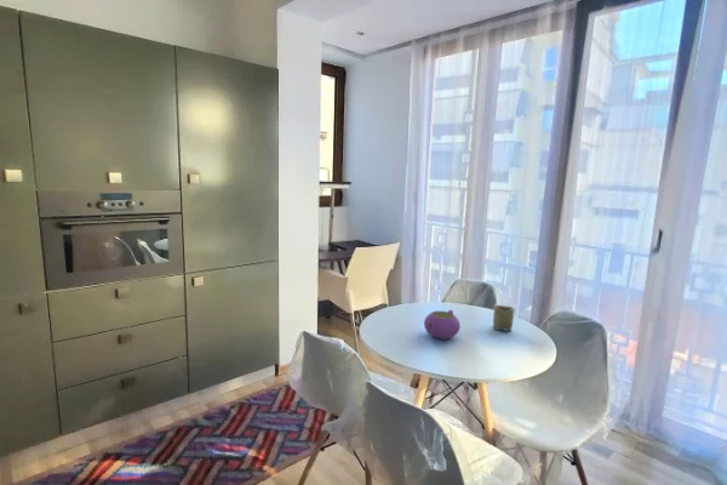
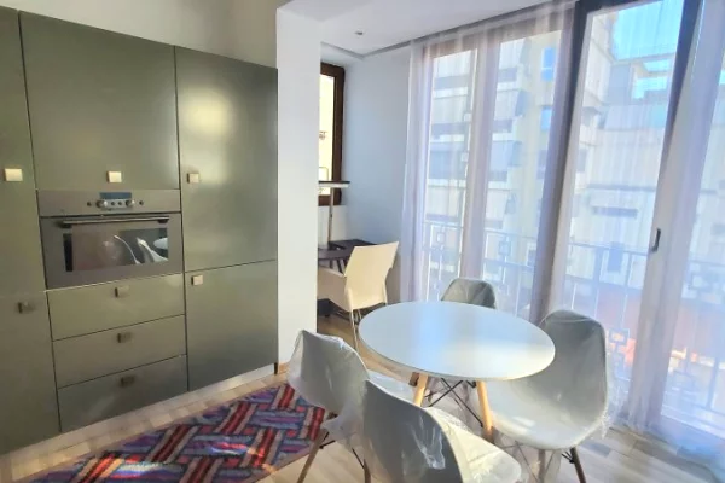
- teapot (441, 325)
- cup (503, 318)
